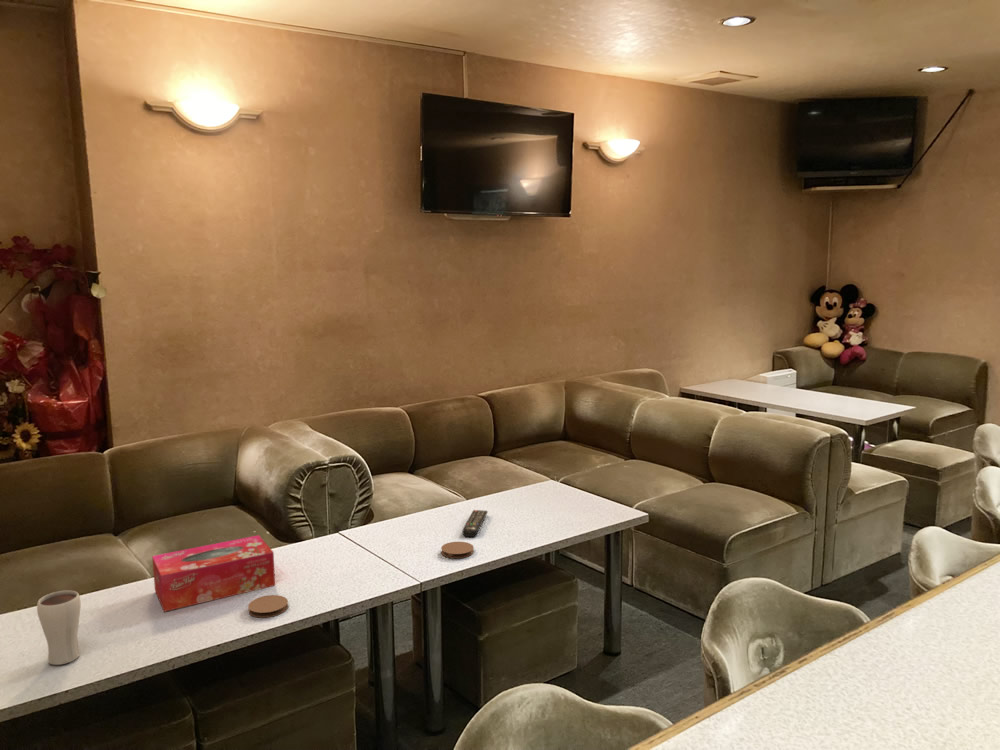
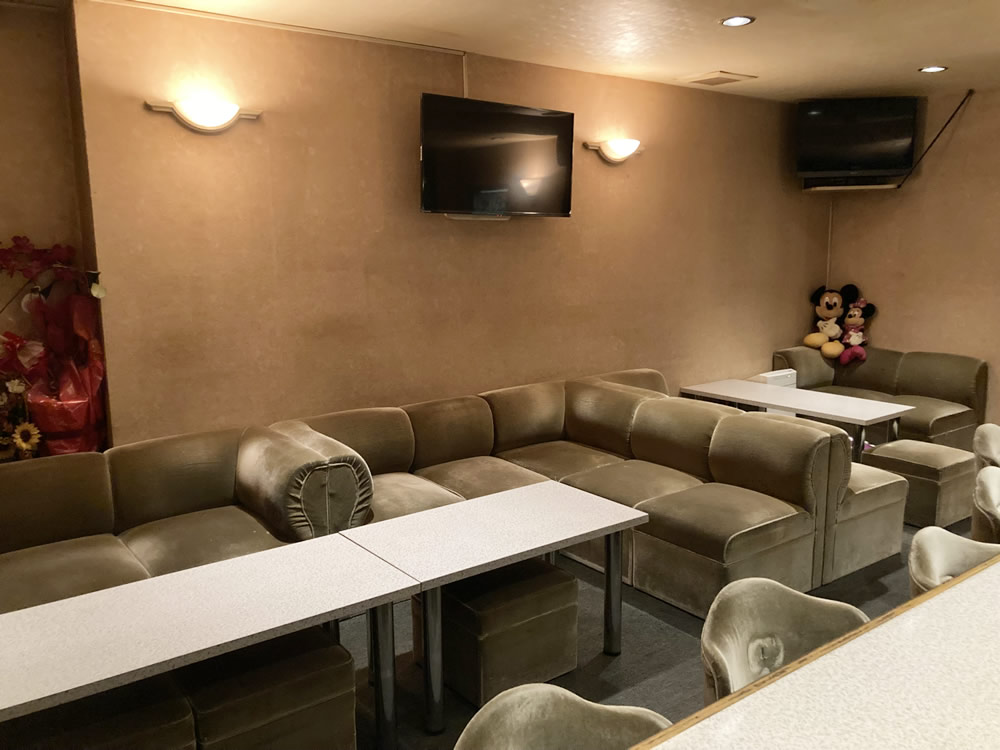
- drinking glass (61, 628)
- coaster (457, 549)
- tissue box (214, 571)
- remote control (475, 522)
- coaster (268, 606)
